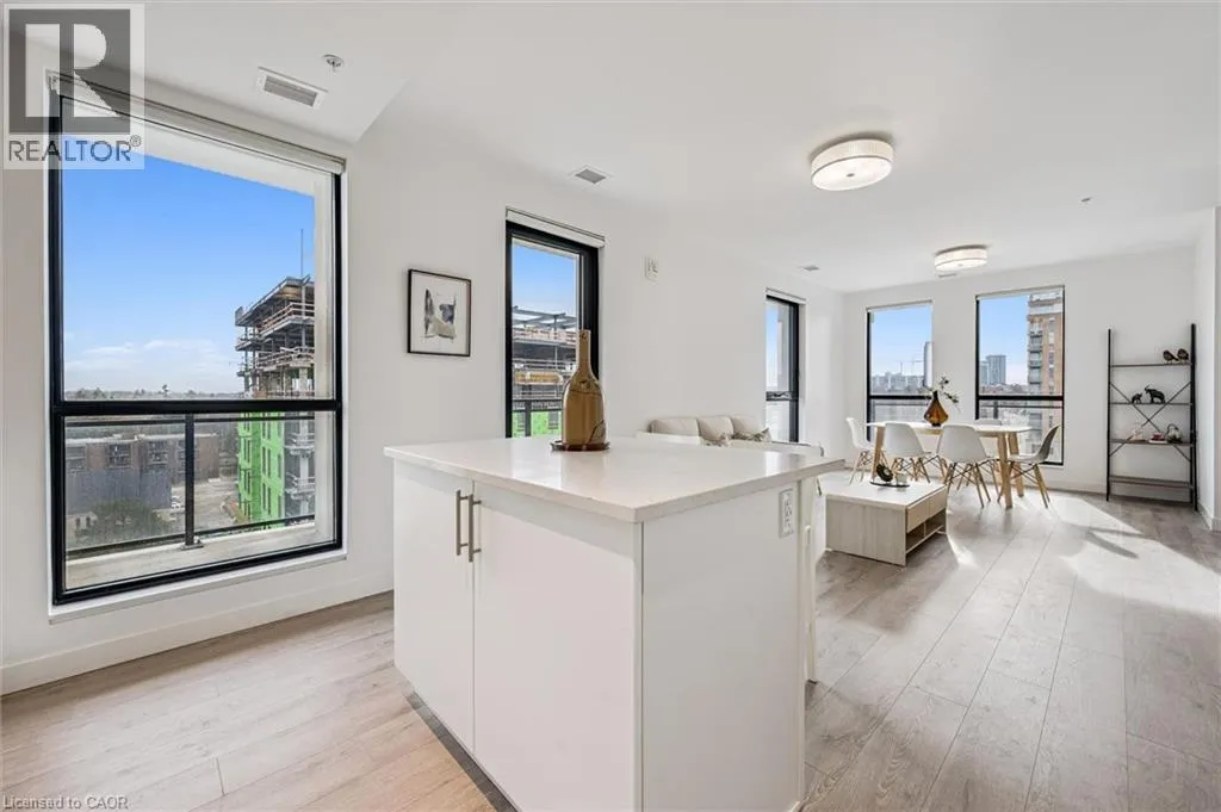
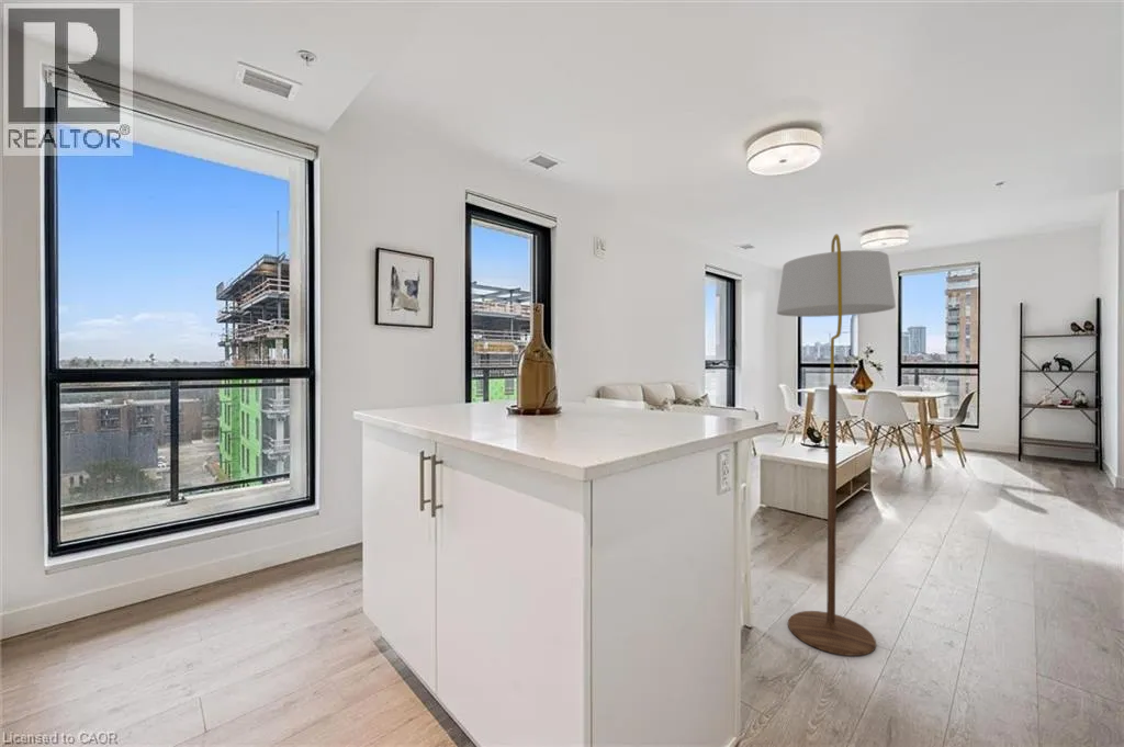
+ floor lamp (832, 438)
